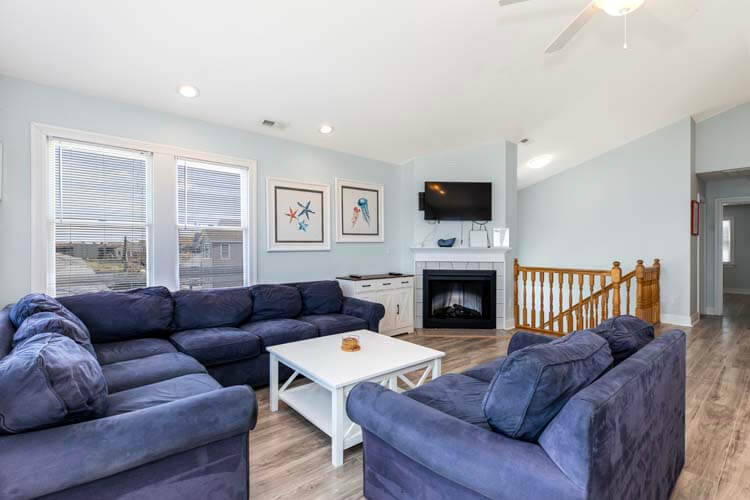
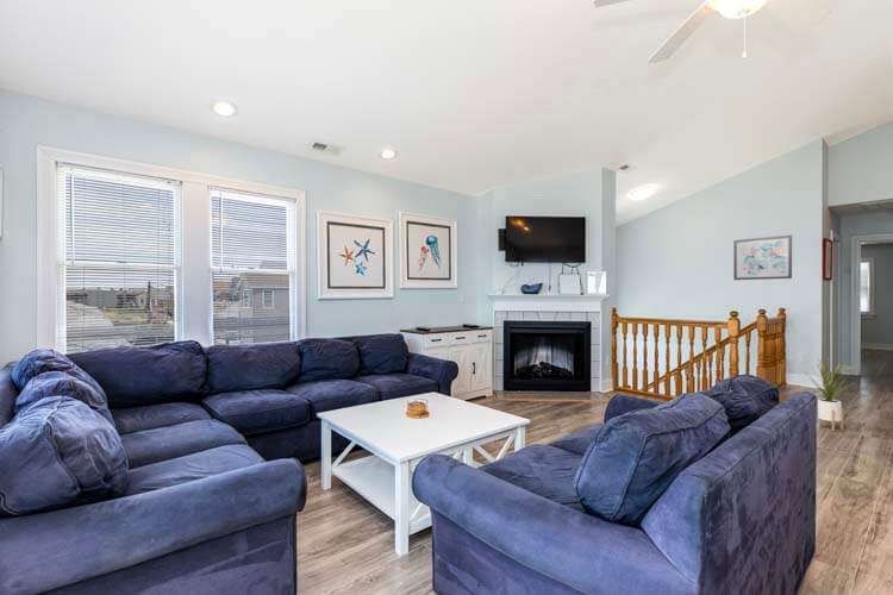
+ wall art (761, 258)
+ house plant (830, 392)
